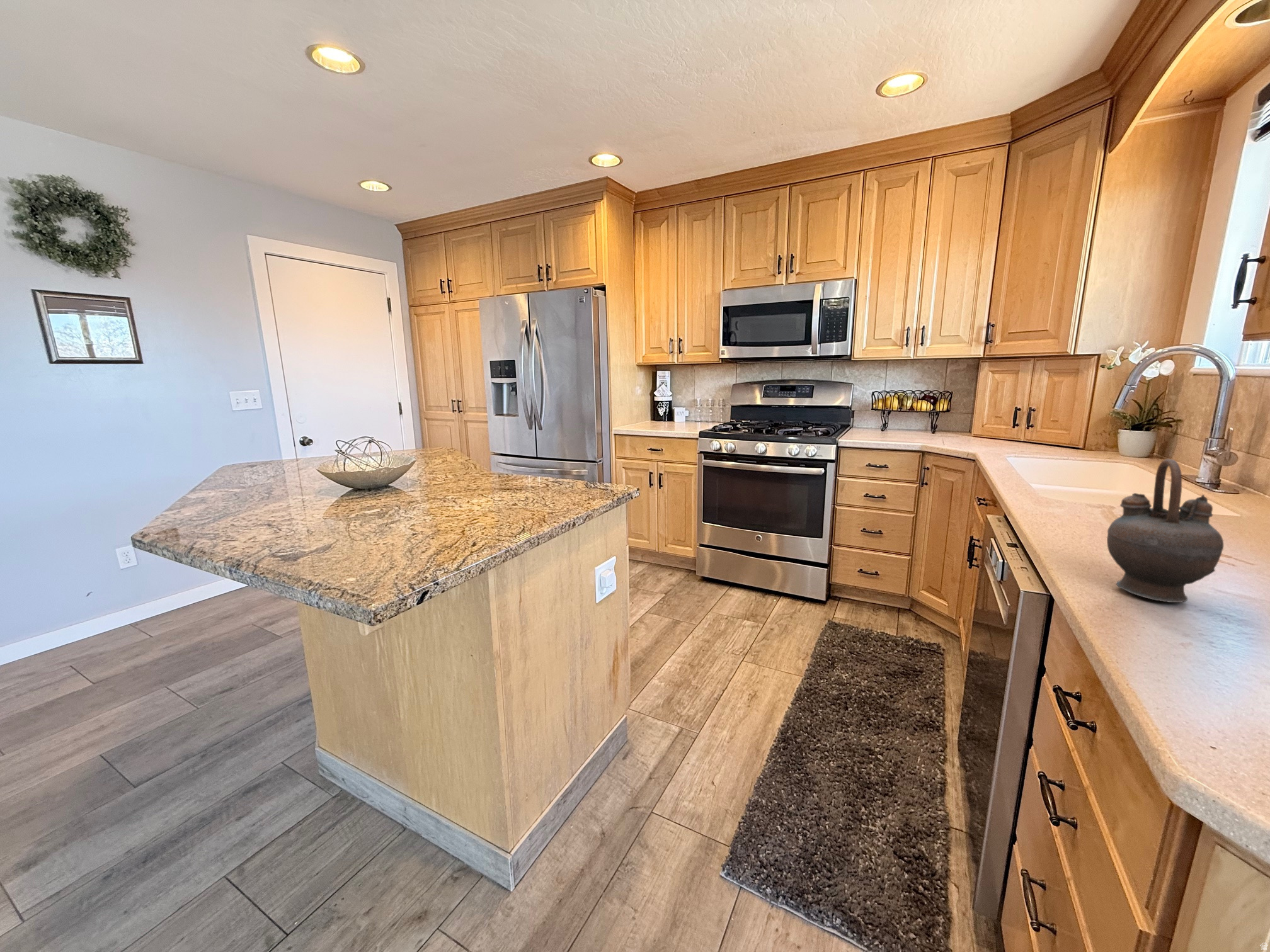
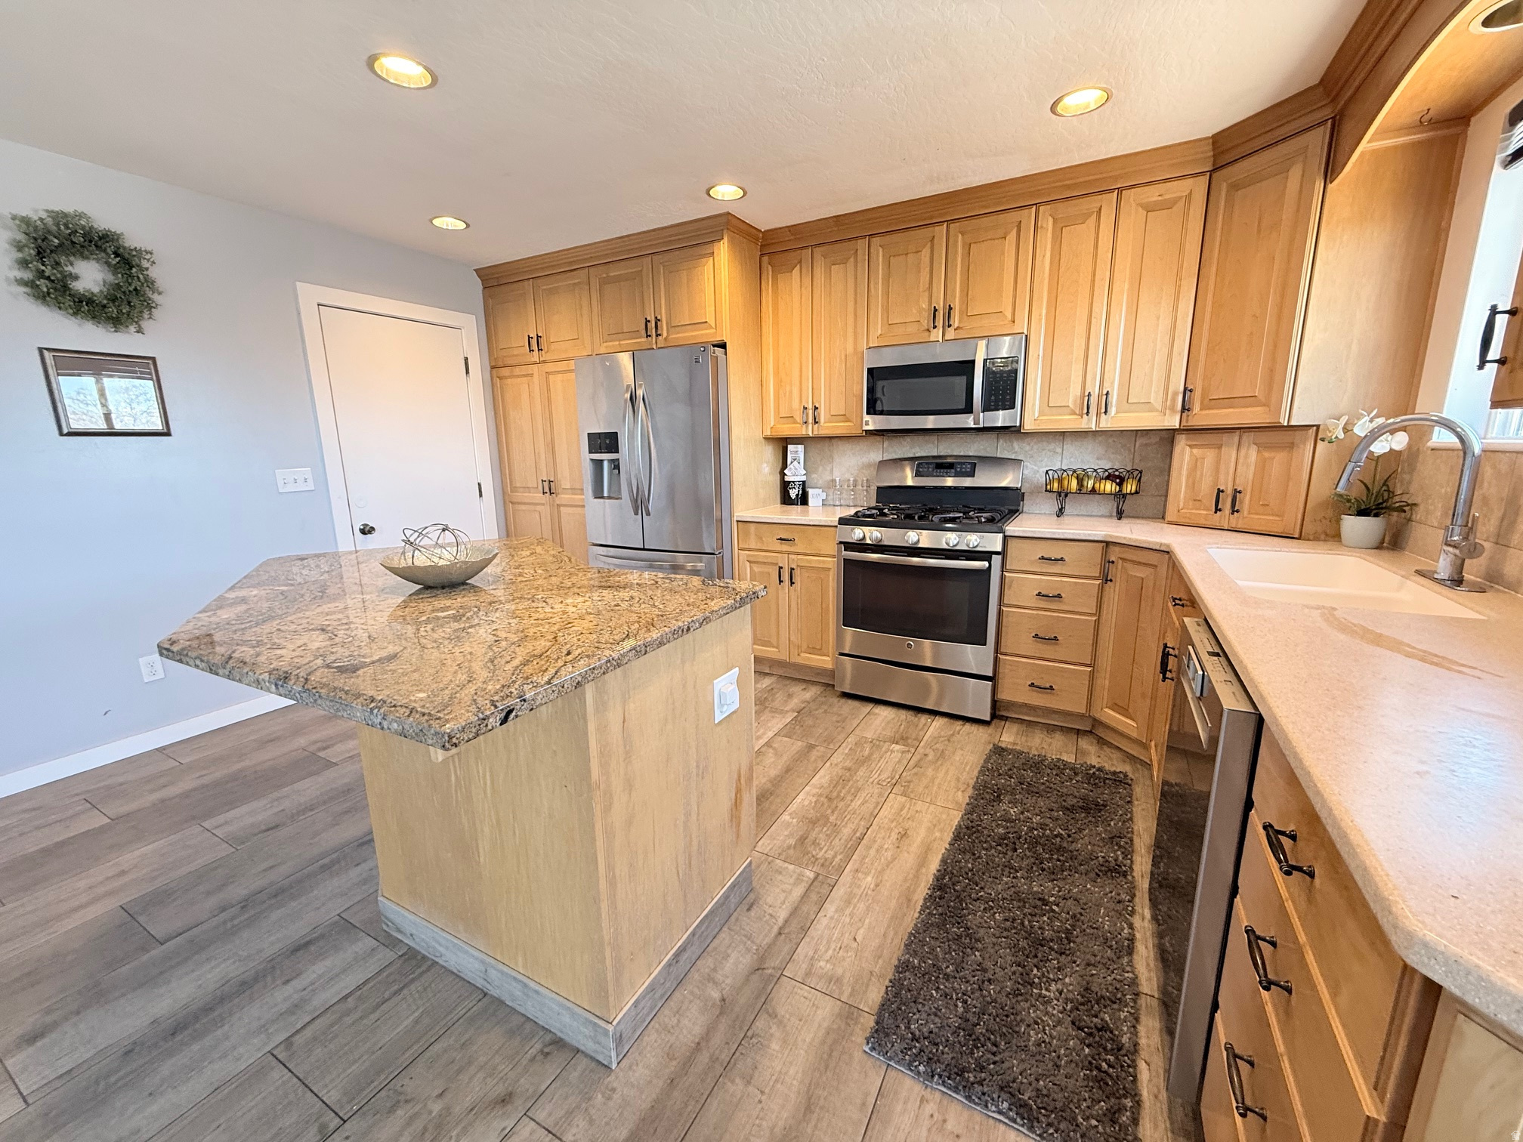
- teapot (1162, 526)
